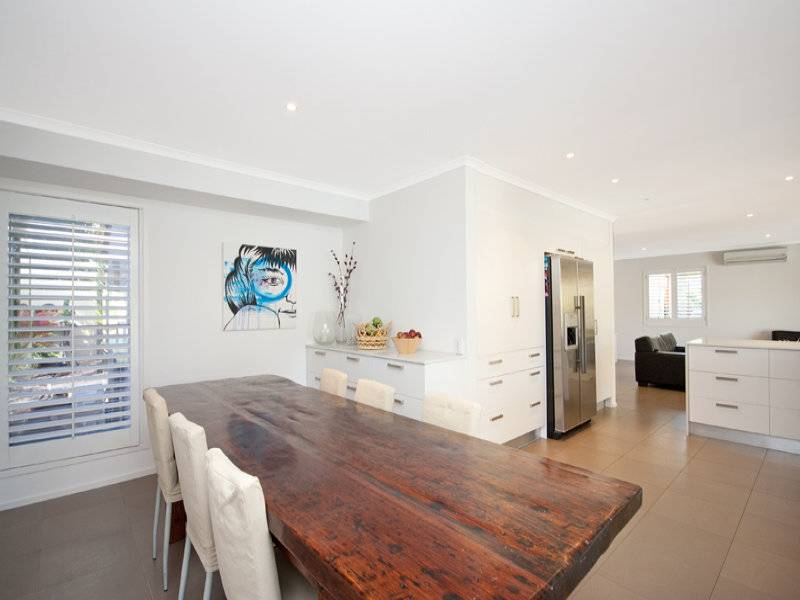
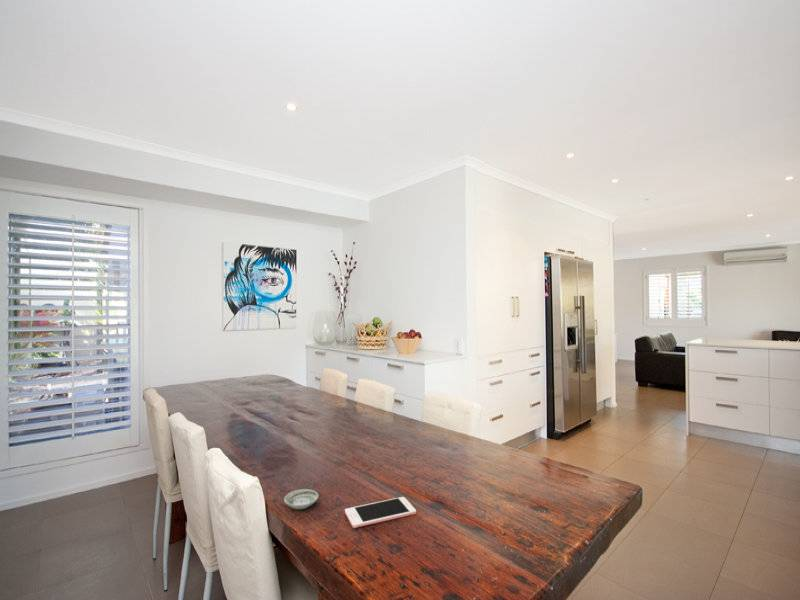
+ cell phone (380, 511)
+ saucer (301, 500)
